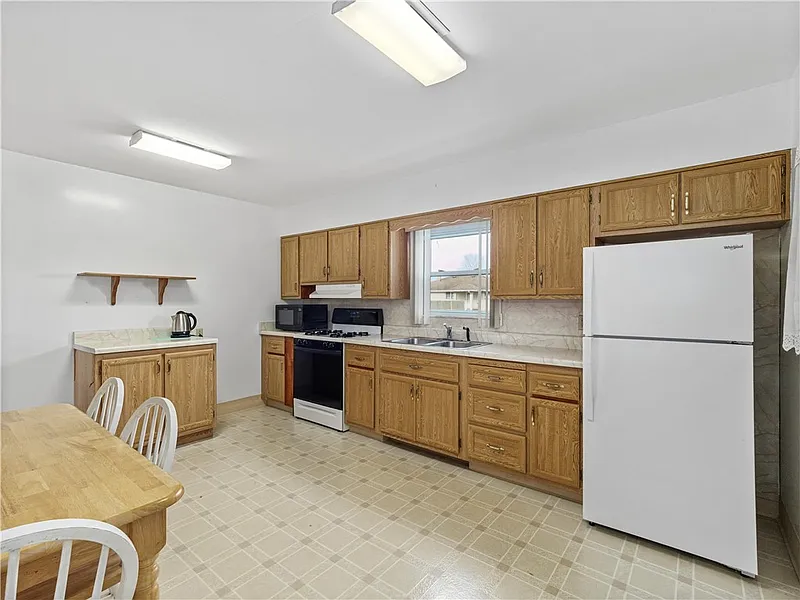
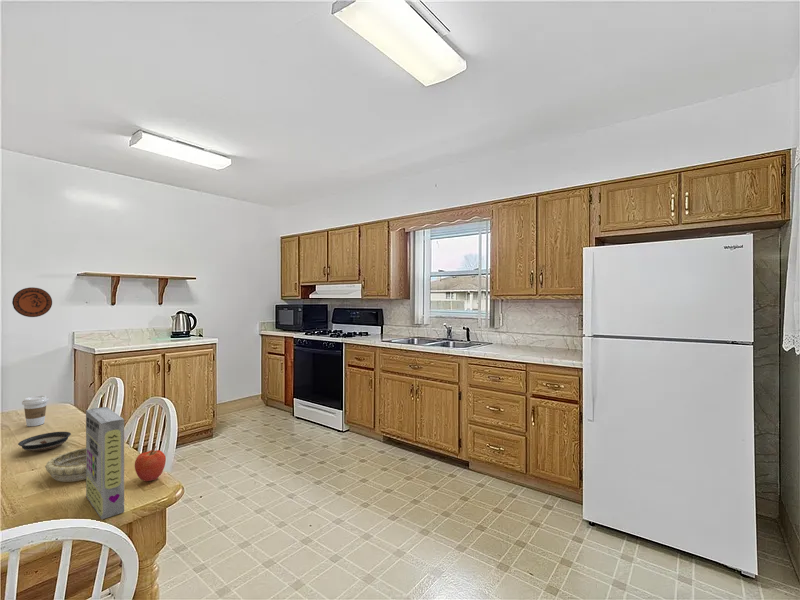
+ apple (150, 463)
+ decorative bowl (85, 463)
+ coffee cup (35, 410)
+ decorative plate (32, 302)
+ cereal box (104, 458)
+ saucer (45, 442)
